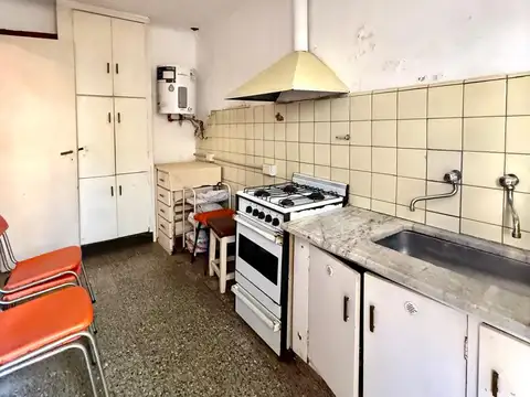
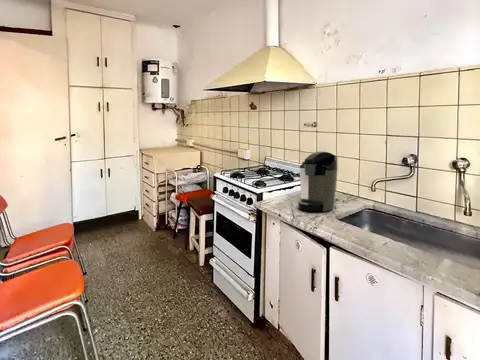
+ coffee maker (311, 178)
